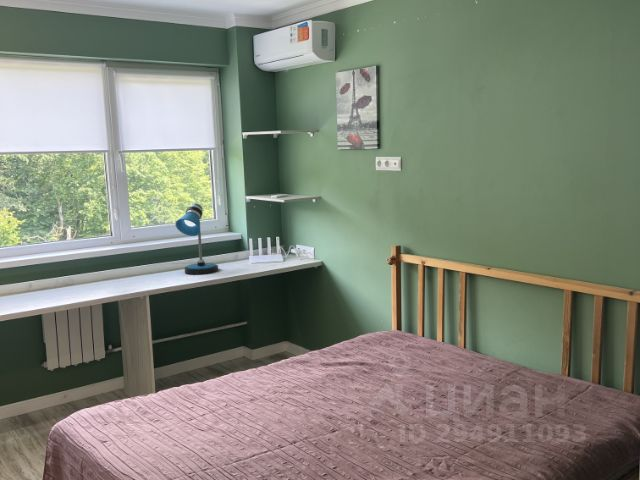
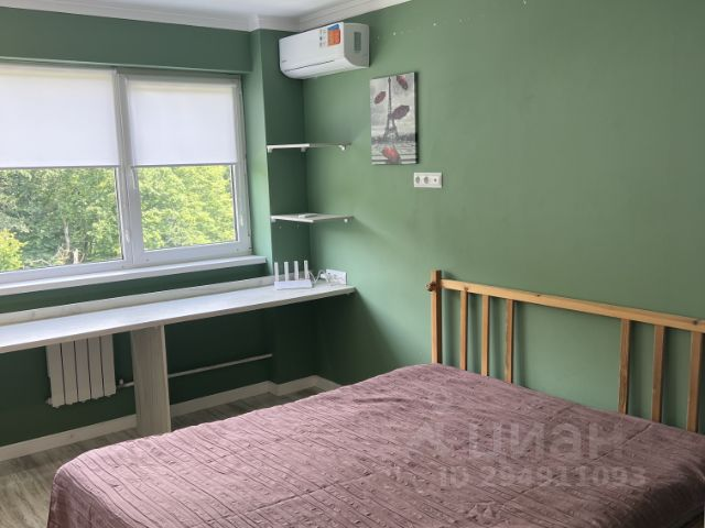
- desk lamp (198, 238)
